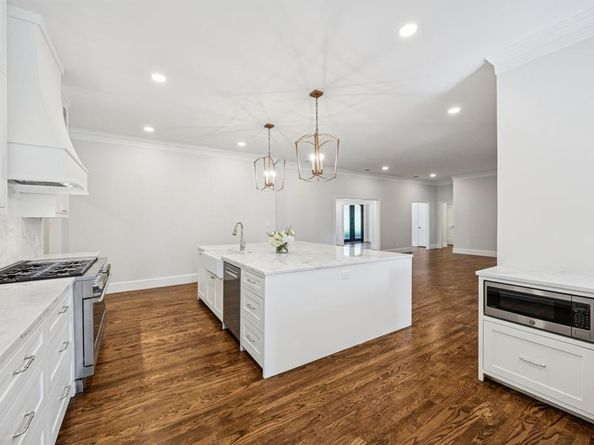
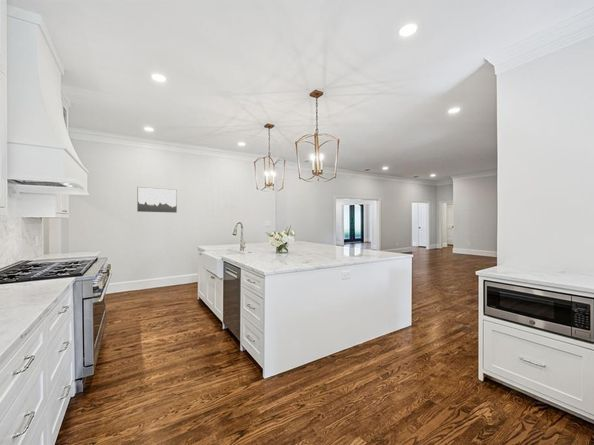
+ wall art (157, 200)
